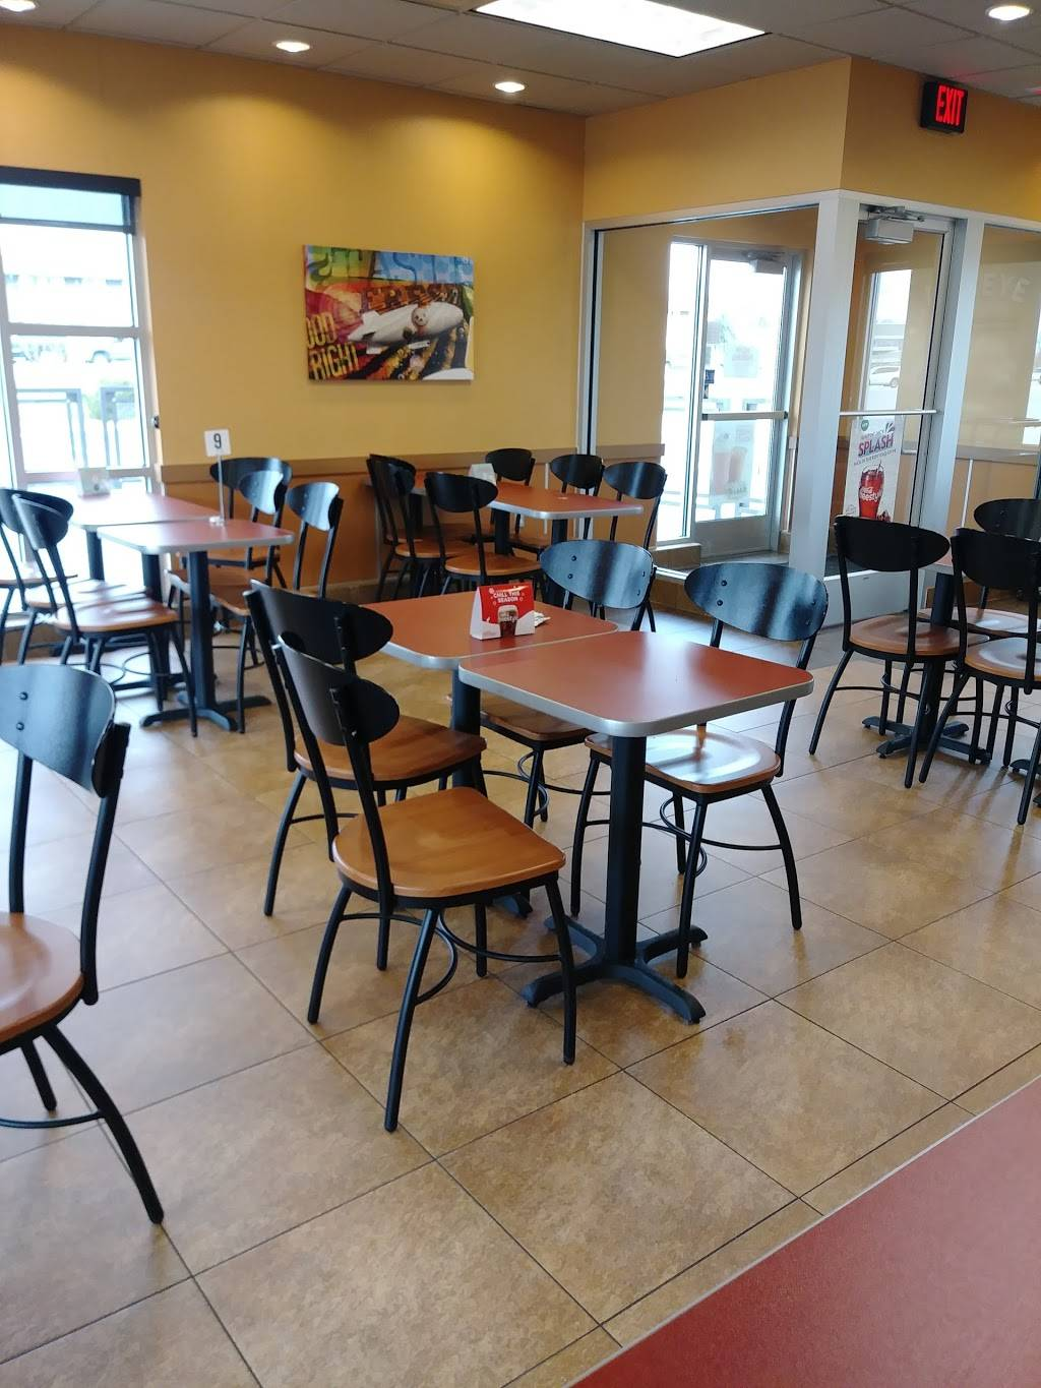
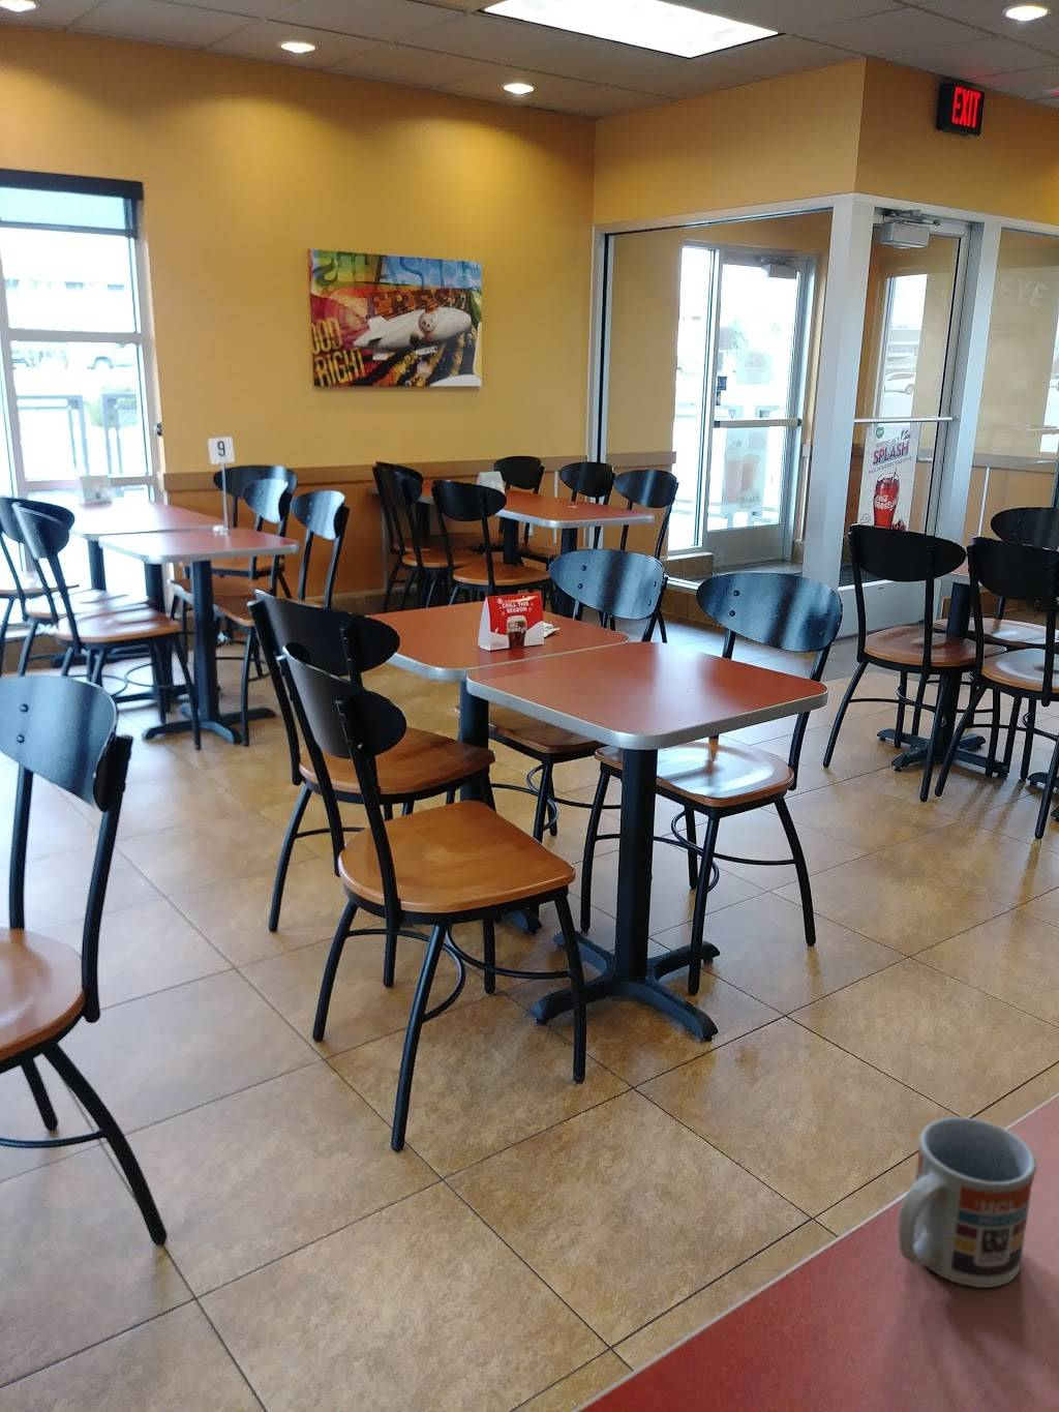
+ cup (957, 1206)
